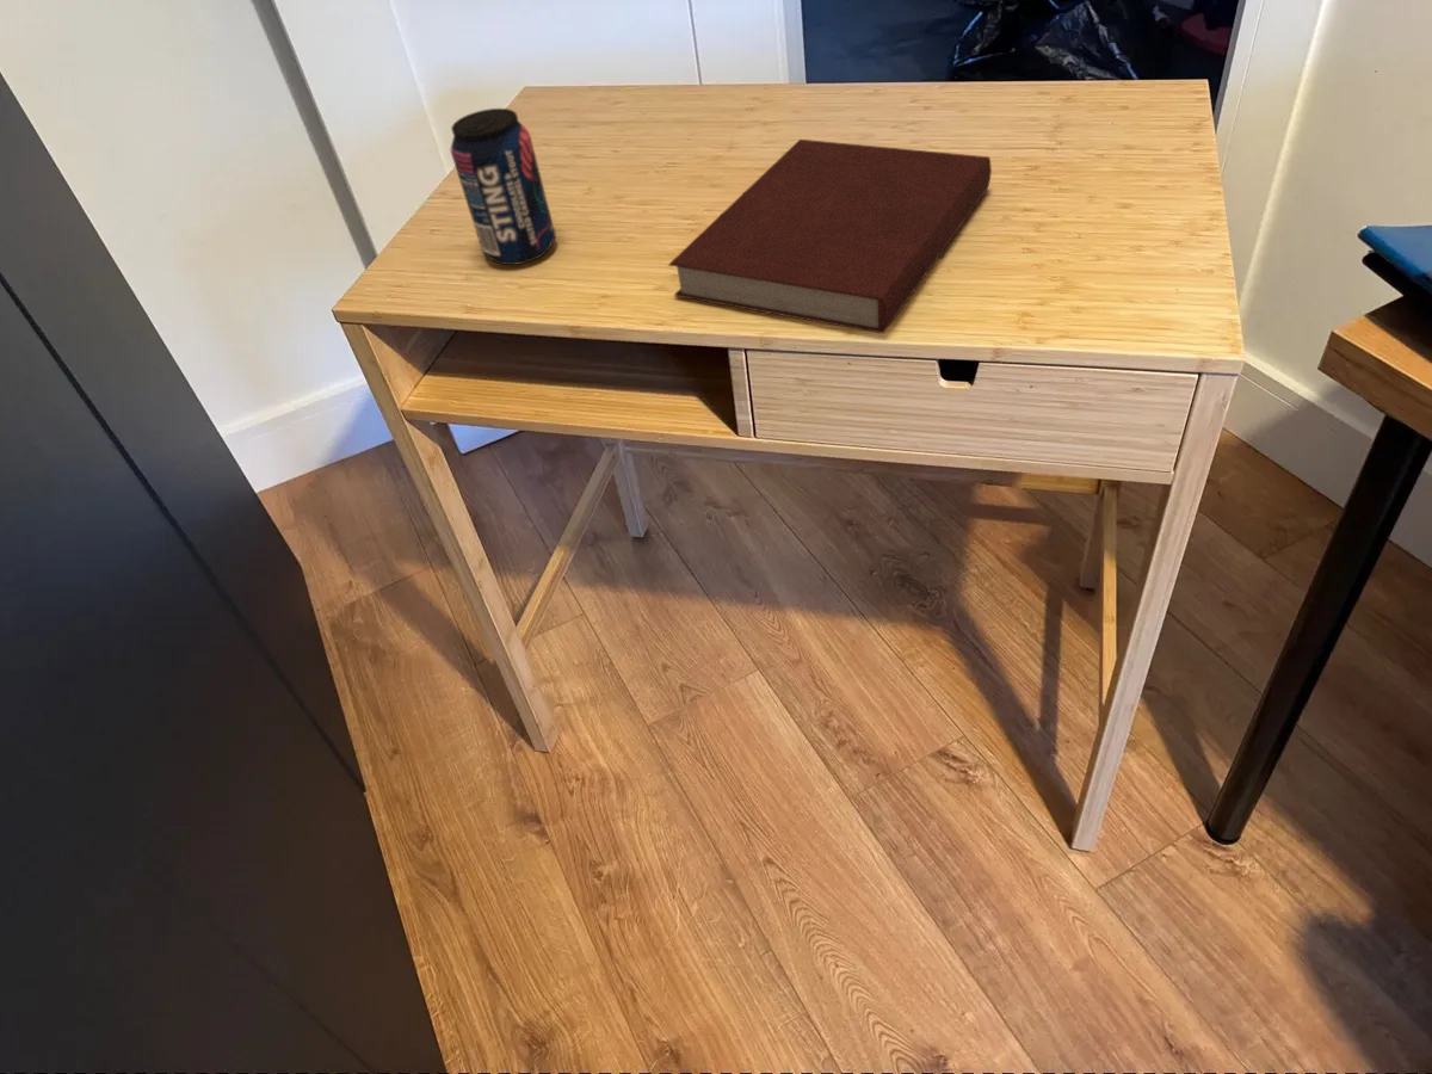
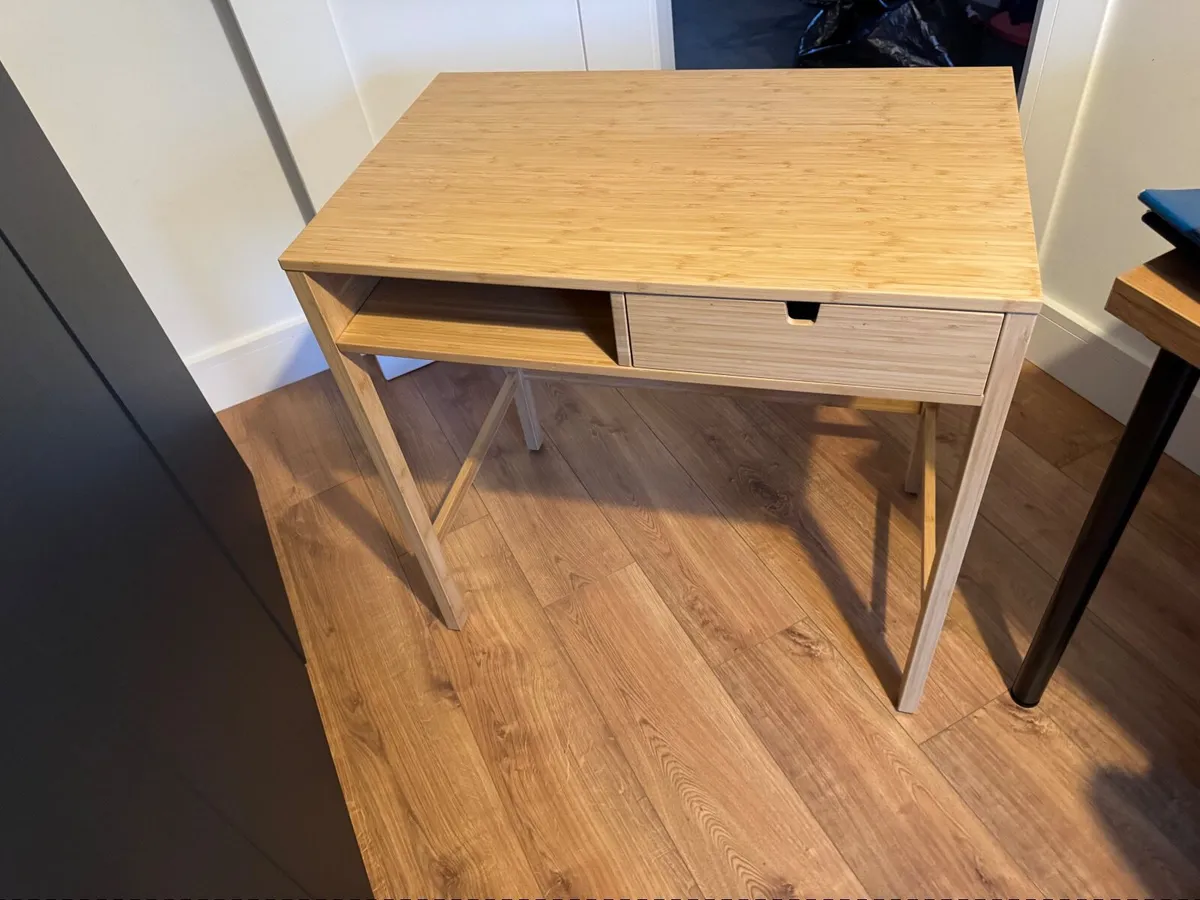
- beverage can (502, 187)
- notebook (837, 224)
